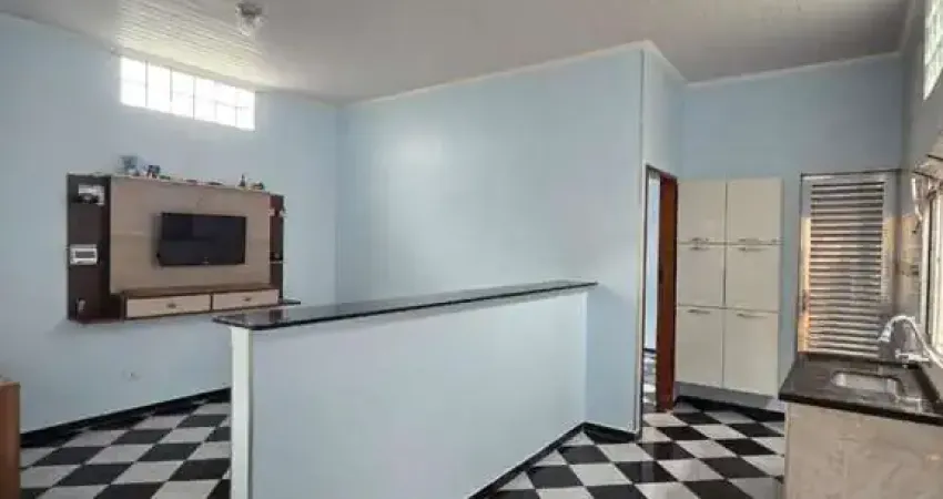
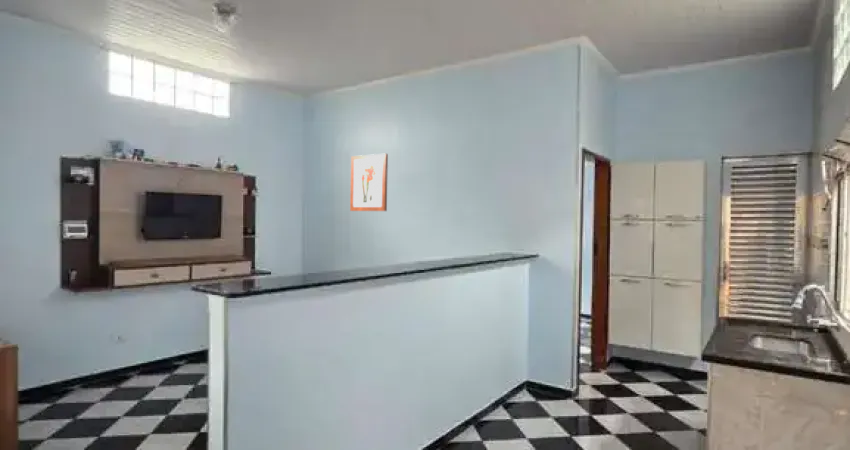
+ wall art (368, 183)
